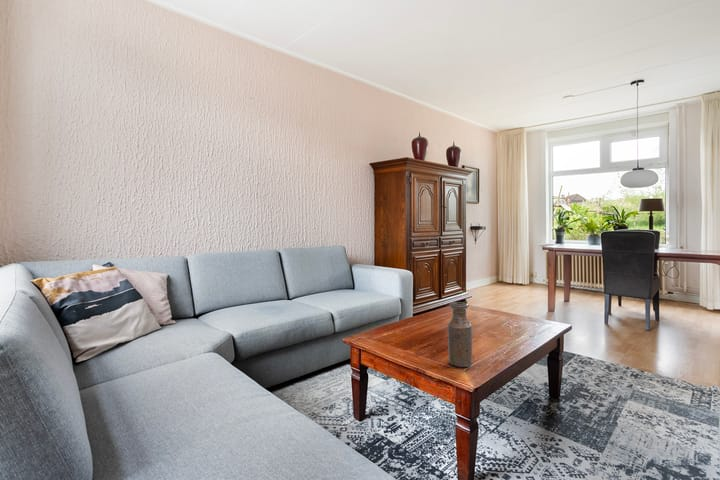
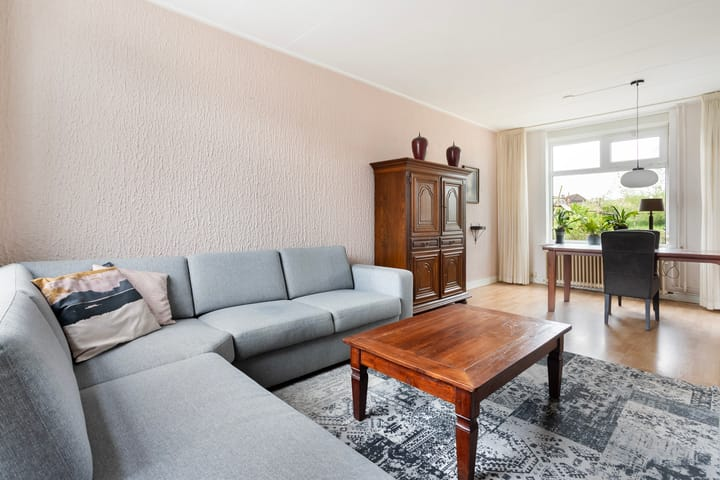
- bottle (459, 333)
